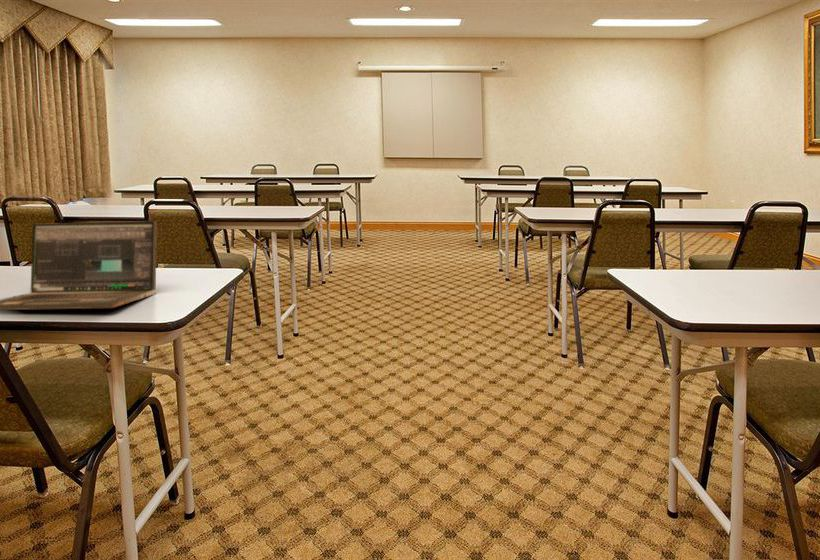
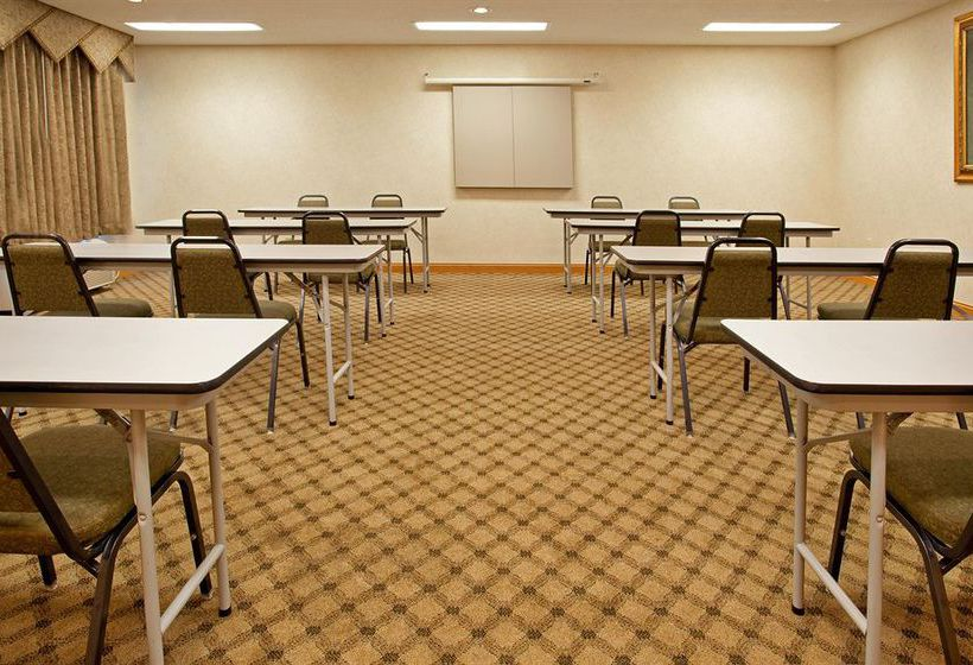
- laptop (71, 262)
